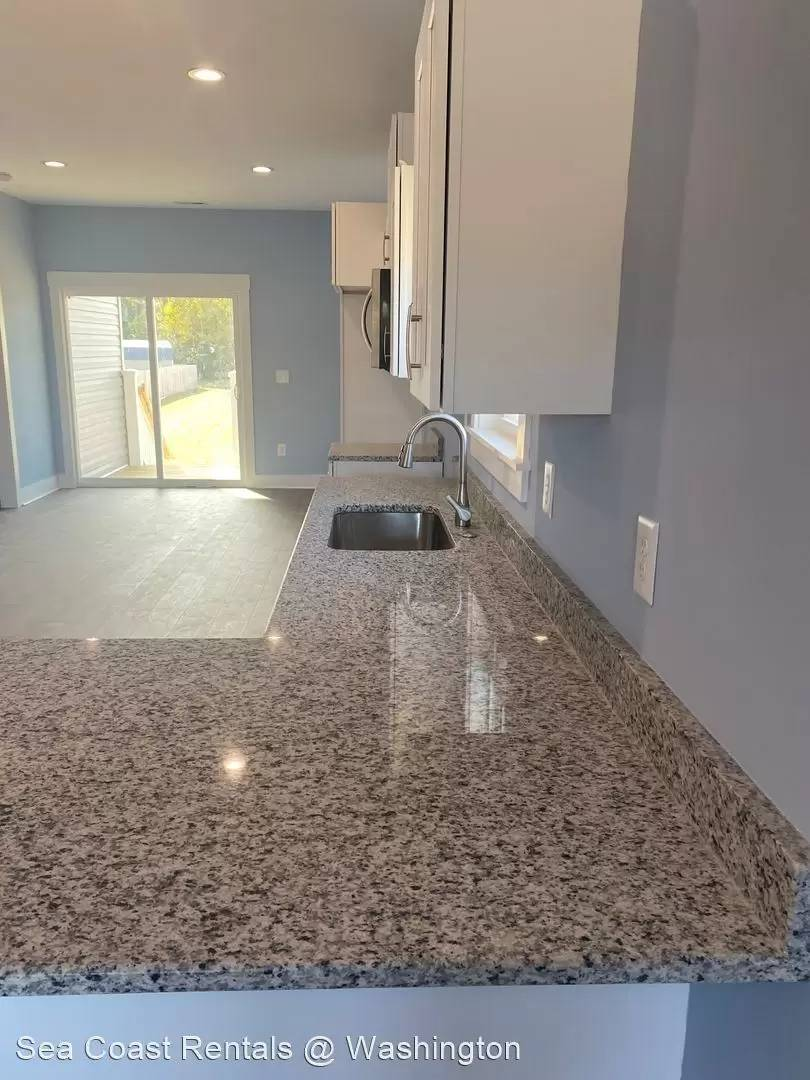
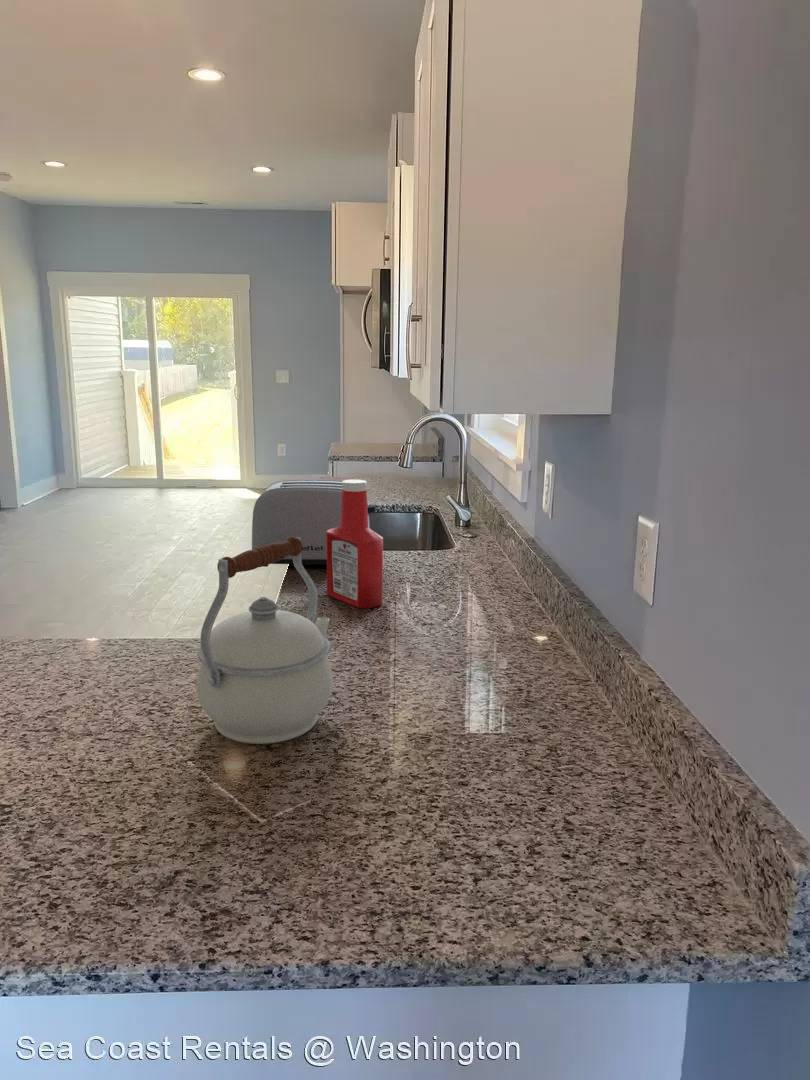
+ kettle (272, 632)
+ toaster (315, 522)
+ soap bottle (354, 541)
